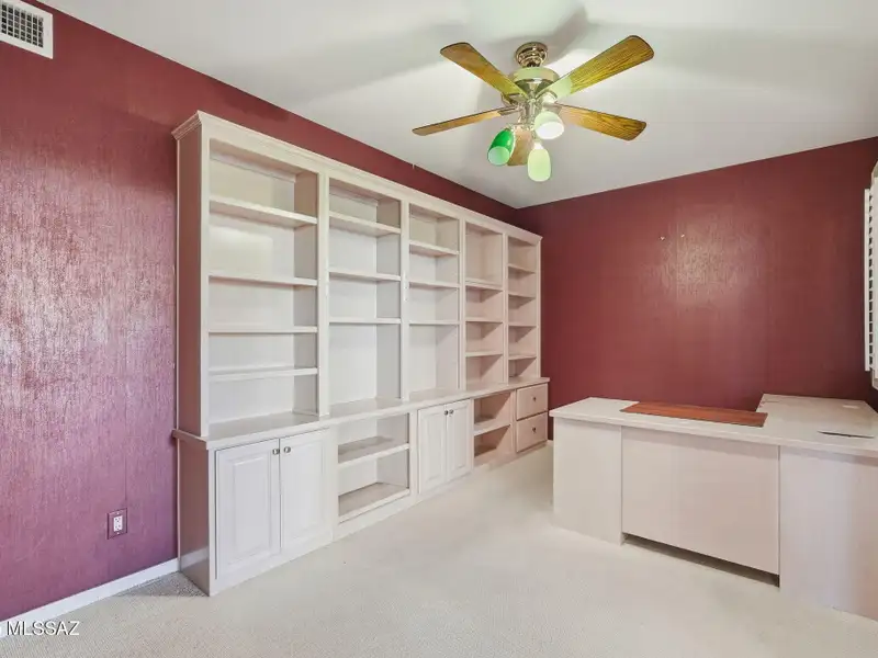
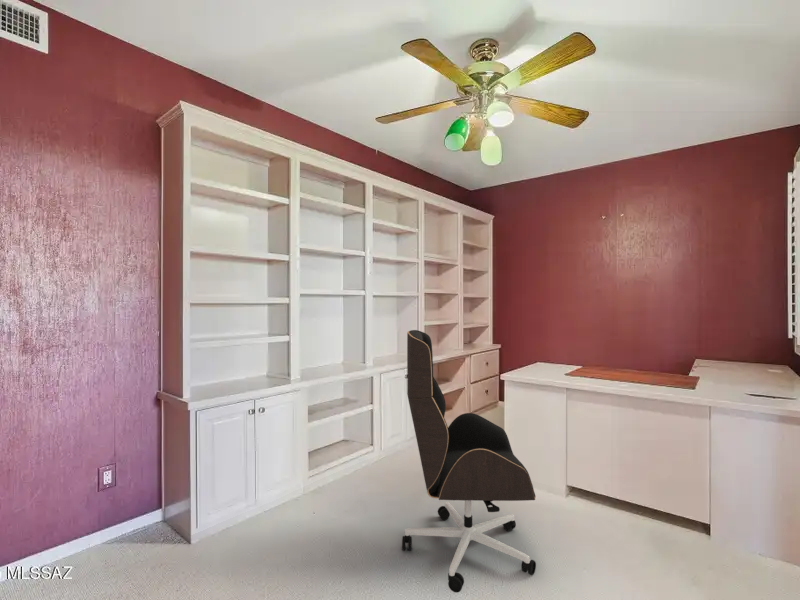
+ office chair (464, 440)
